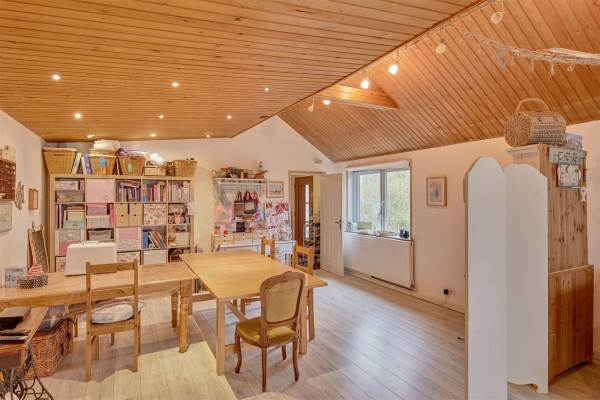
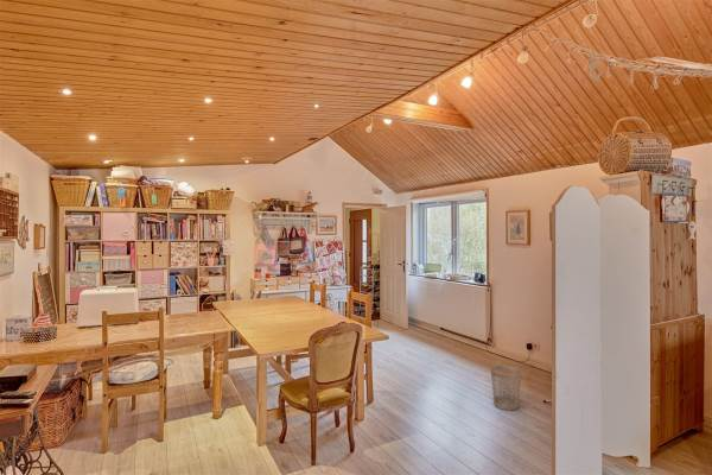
+ wastebasket (506, 387)
